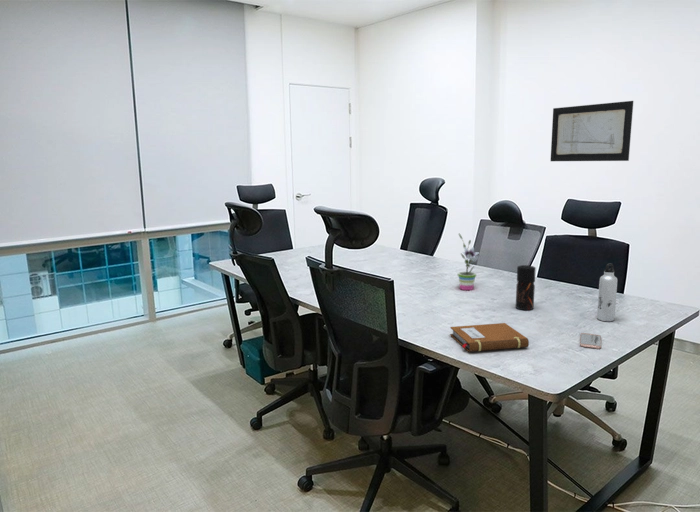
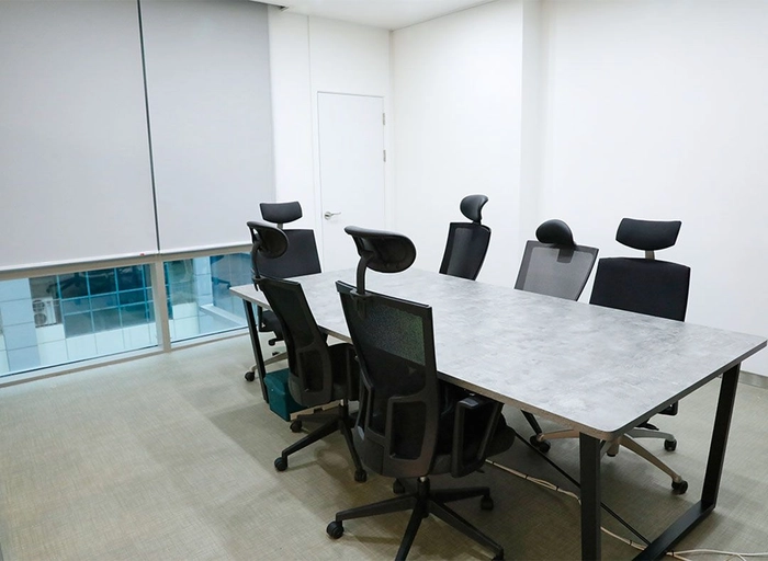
- pepper grinder (525, 287)
- water bottle (607, 291)
- potted plant (470, 262)
- notebook (486, 337)
- smartphone (590, 340)
- wall art (589, 133)
